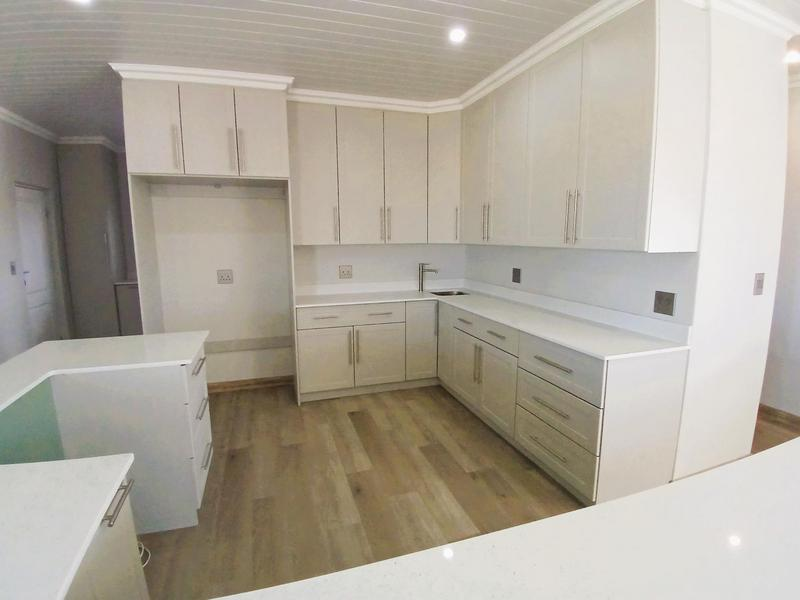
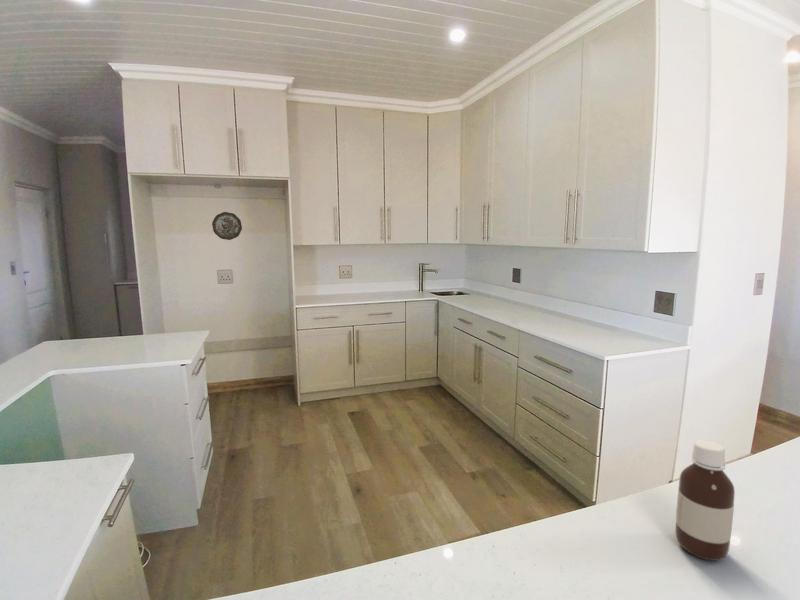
+ bottle (705, 497)
+ decorative plate (227, 226)
